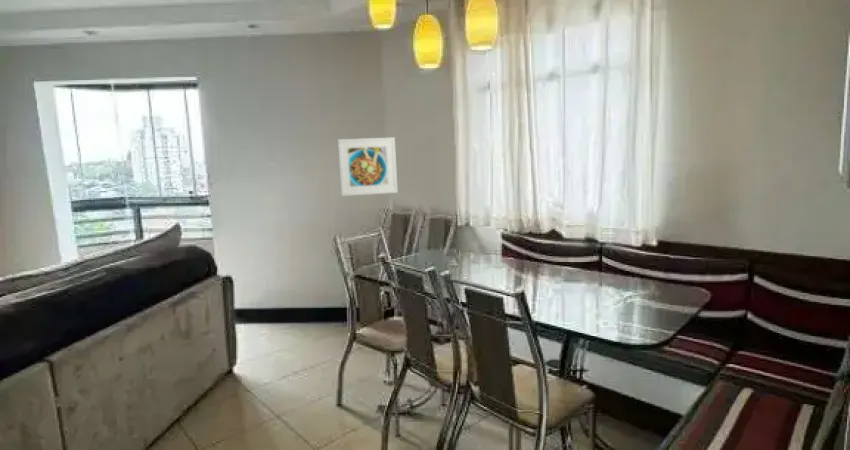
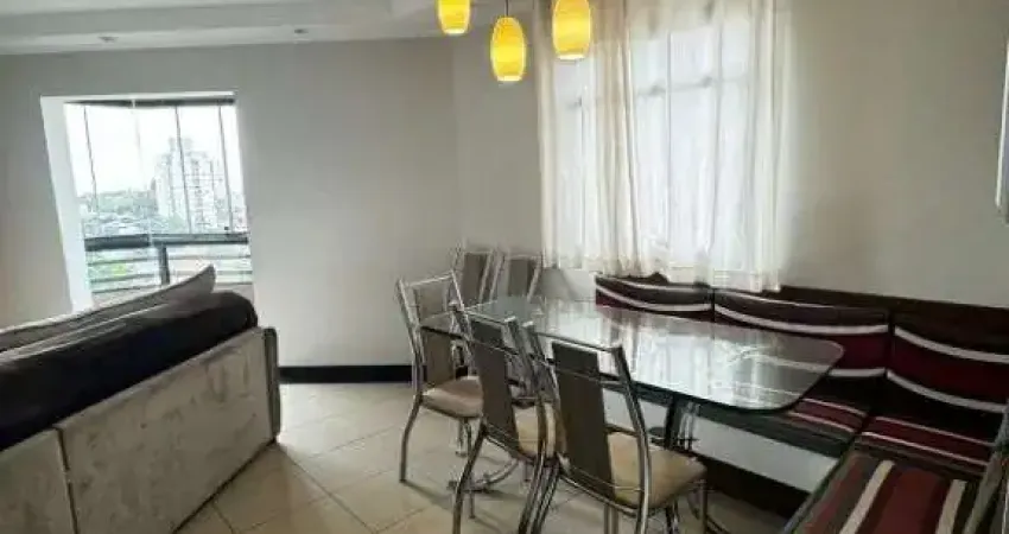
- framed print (368, 166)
